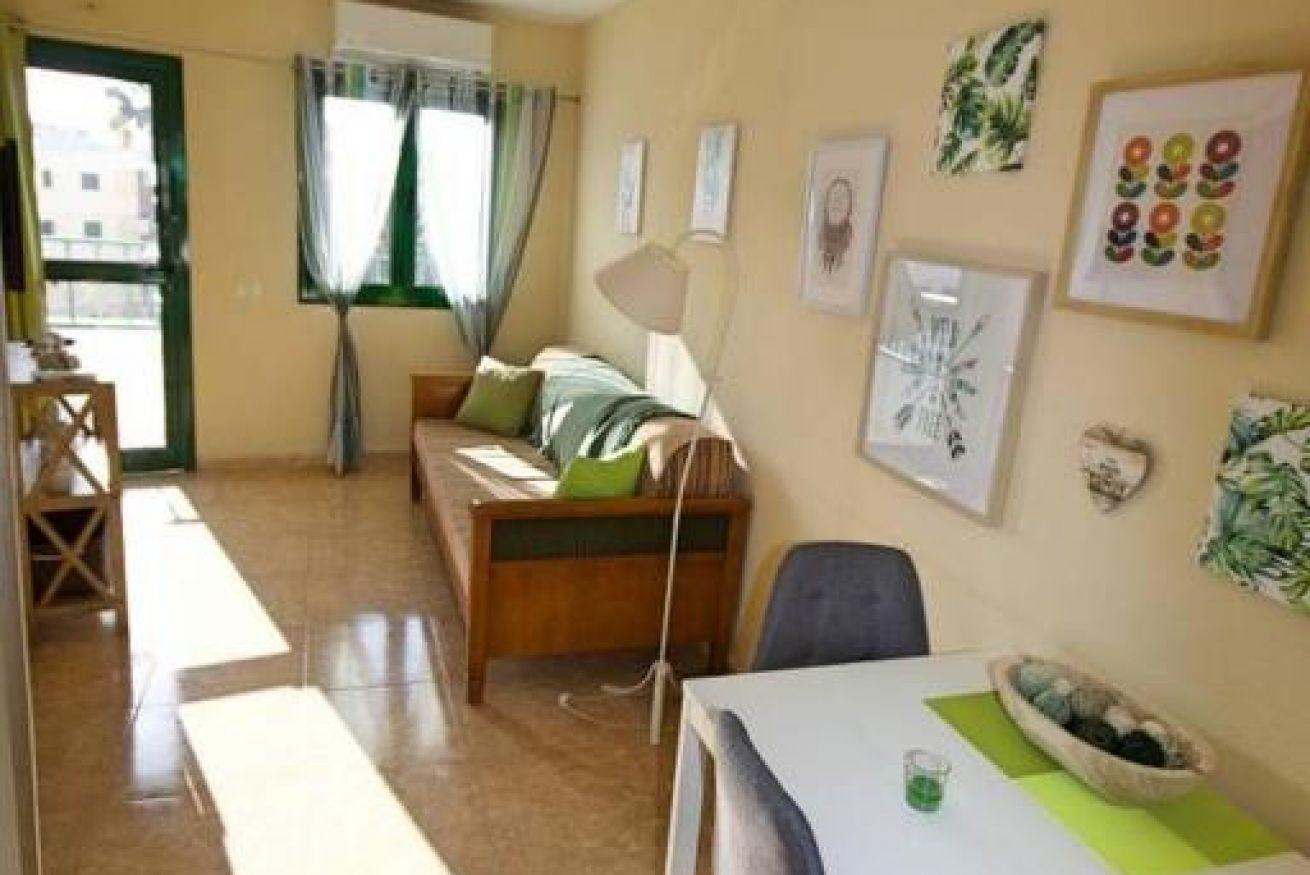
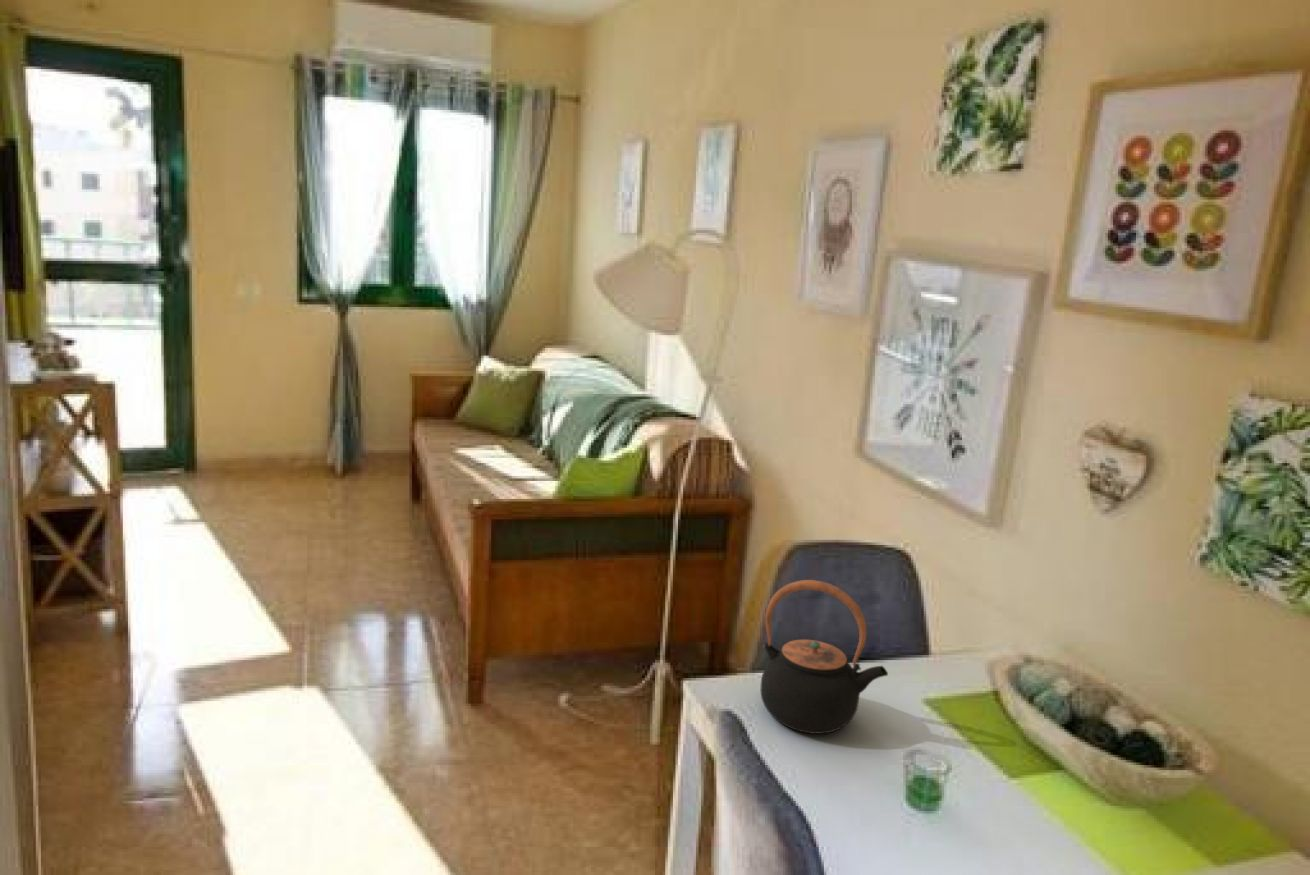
+ teapot (824, 651)
